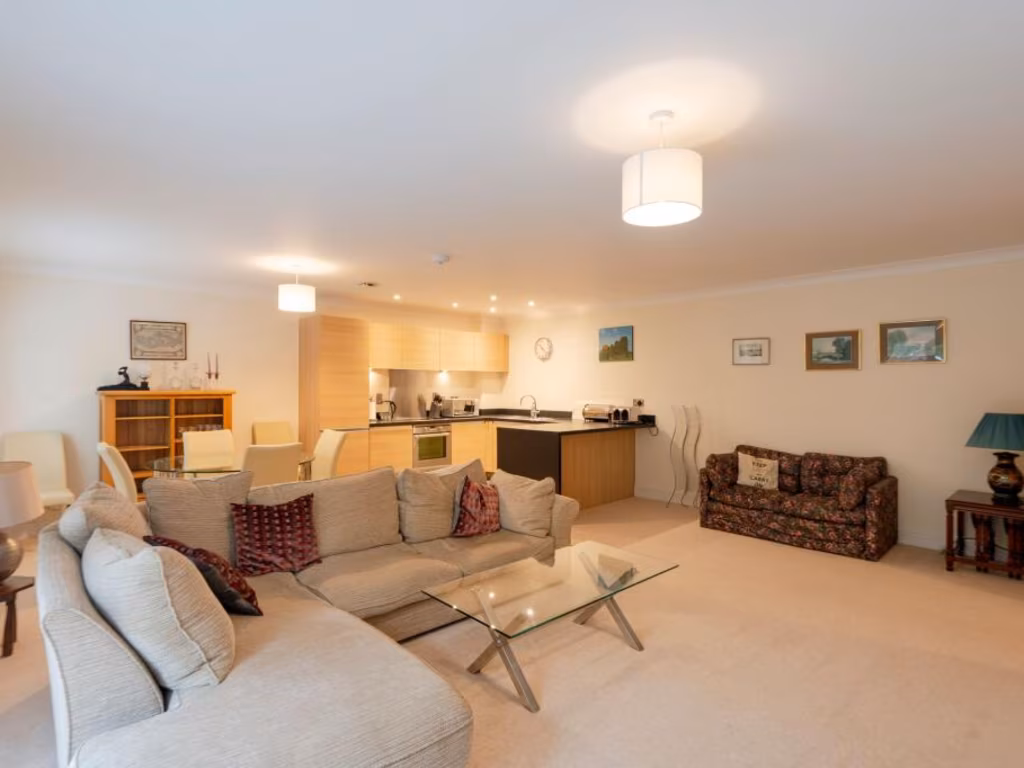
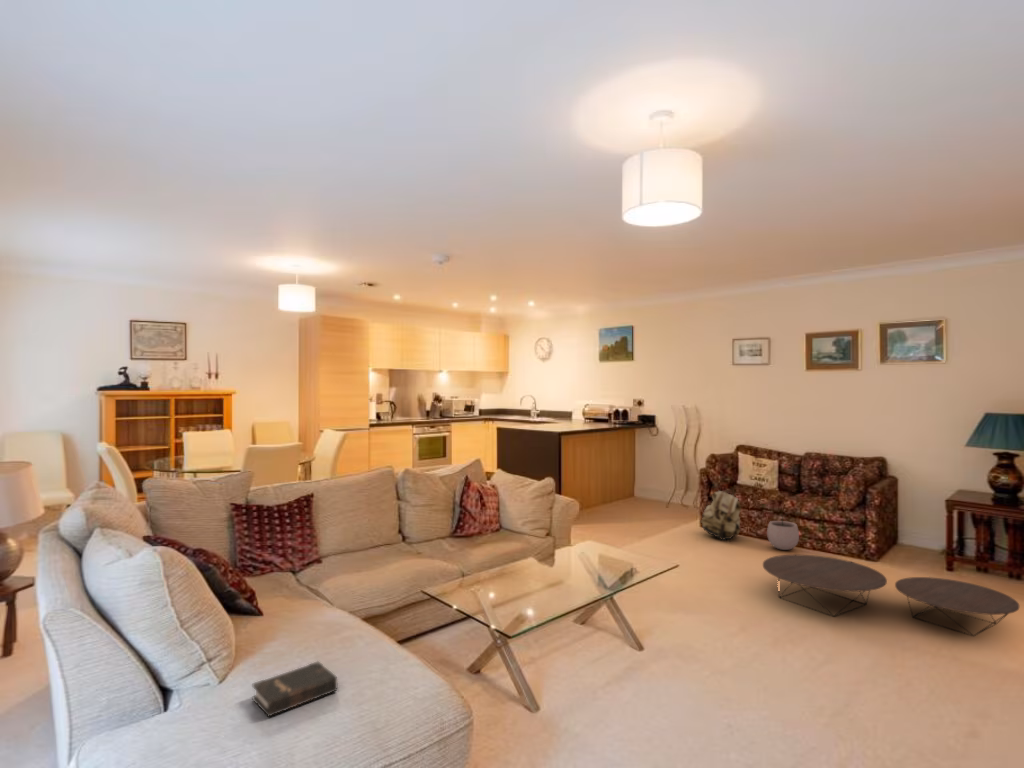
+ backpack (720, 512)
+ plant pot (782, 530)
+ hardback book (295, 688)
+ coffee table (875, 589)
